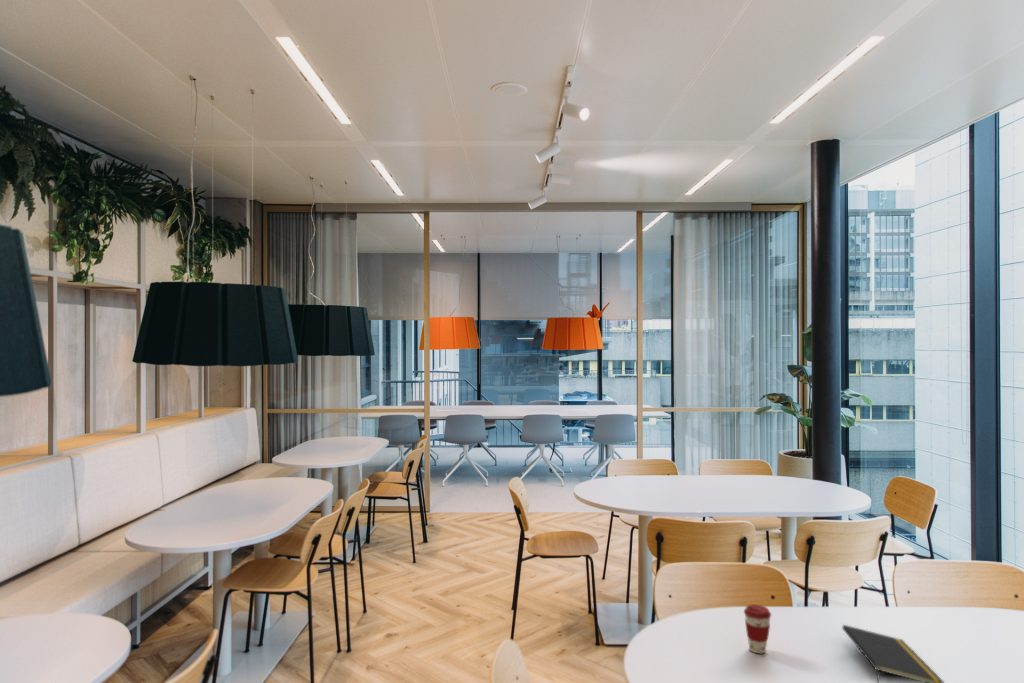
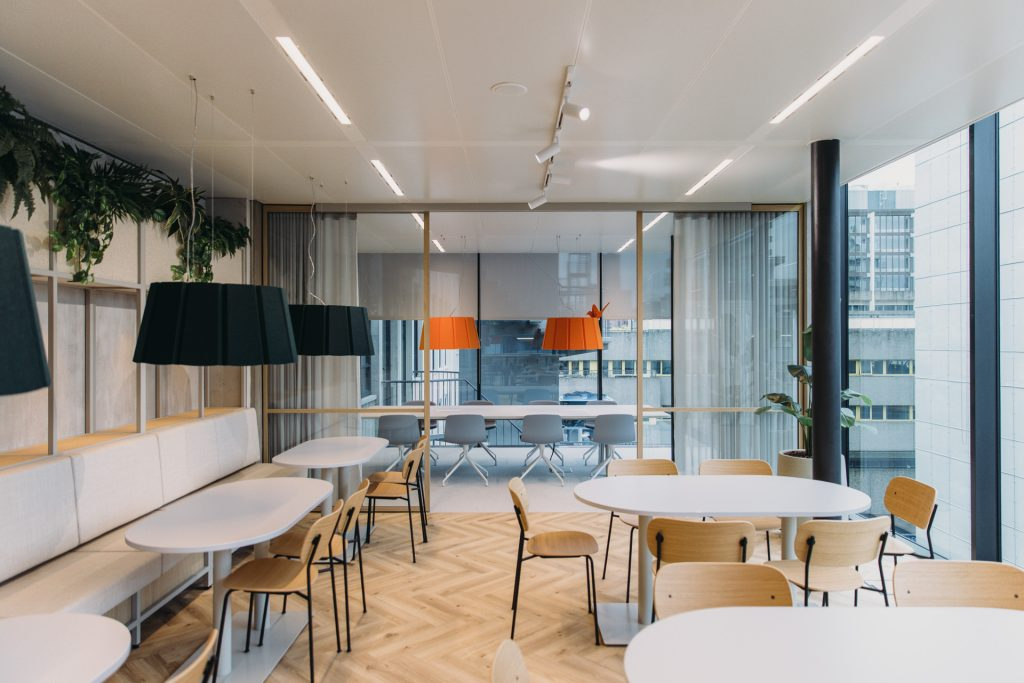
- coffee cup (757, 629)
- notepad (889, 653)
